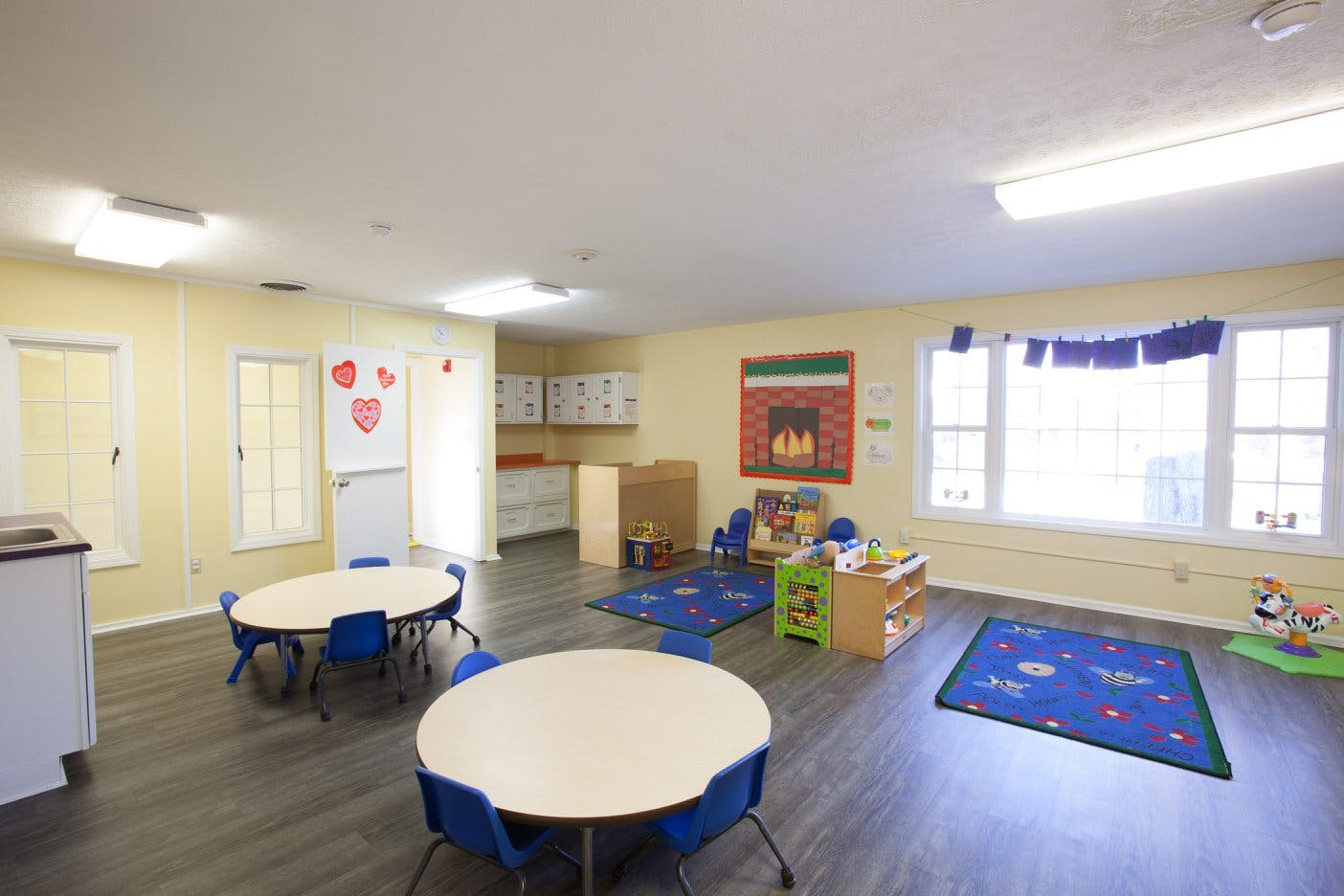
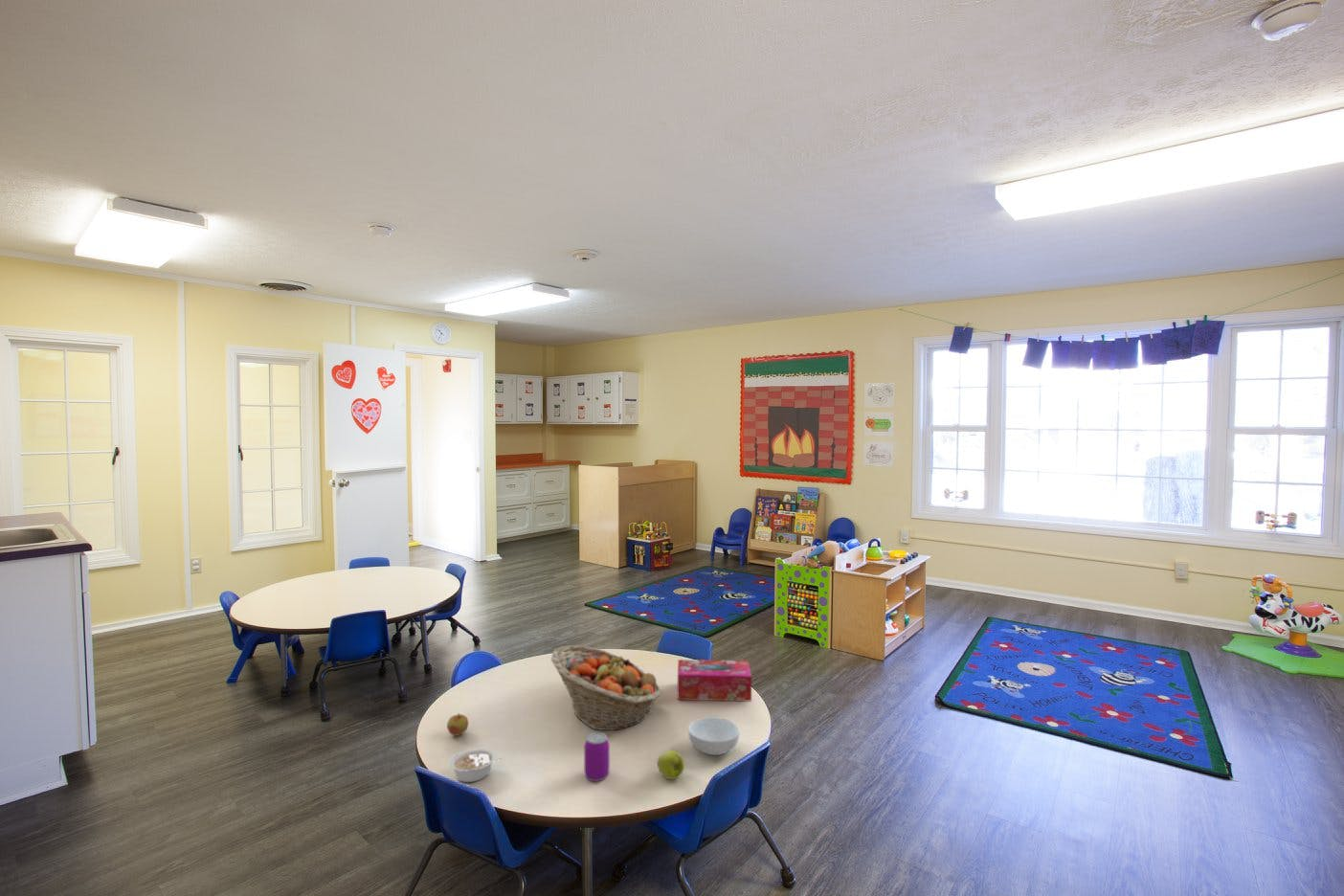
+ apple (670, 764)
+ legume (475, 765)
+ fruit basket (605, 682)
+ tissue box (713, 680)
+ apple (458, 723)
+ beverage can (596, 756)
+ cereal bowl (713, 738)
